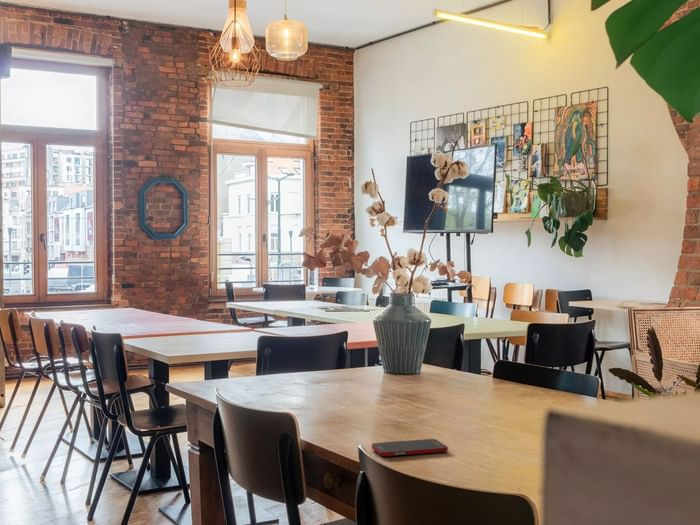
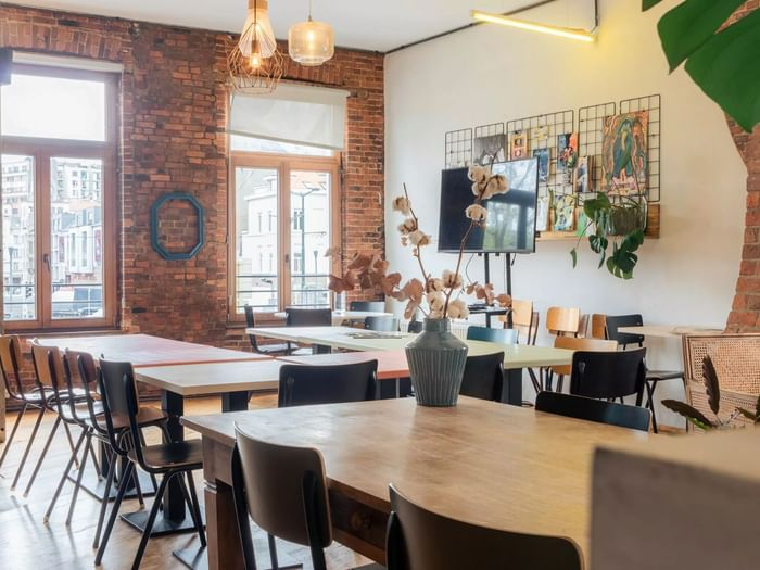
- cell phone (409, 447)
